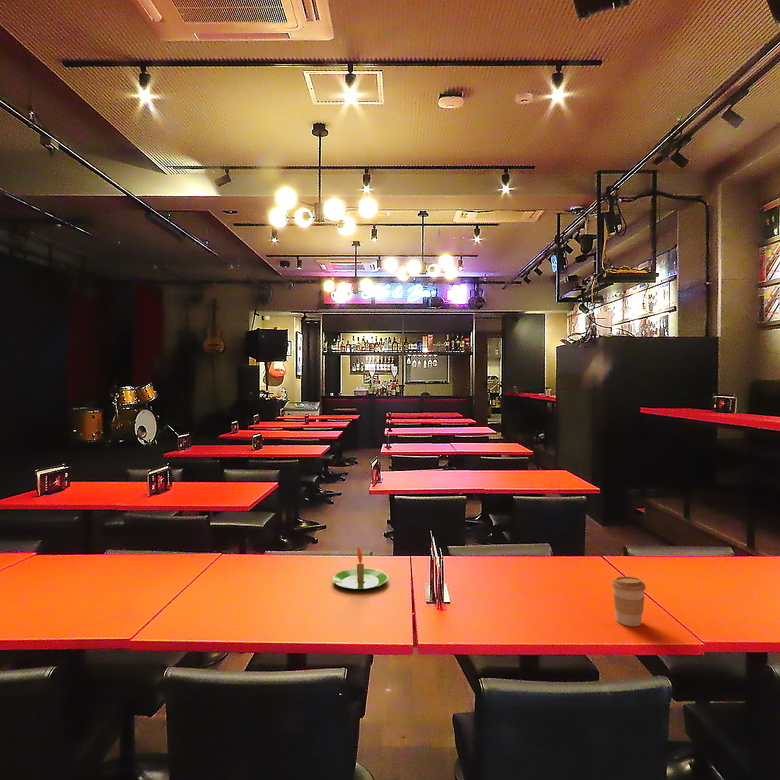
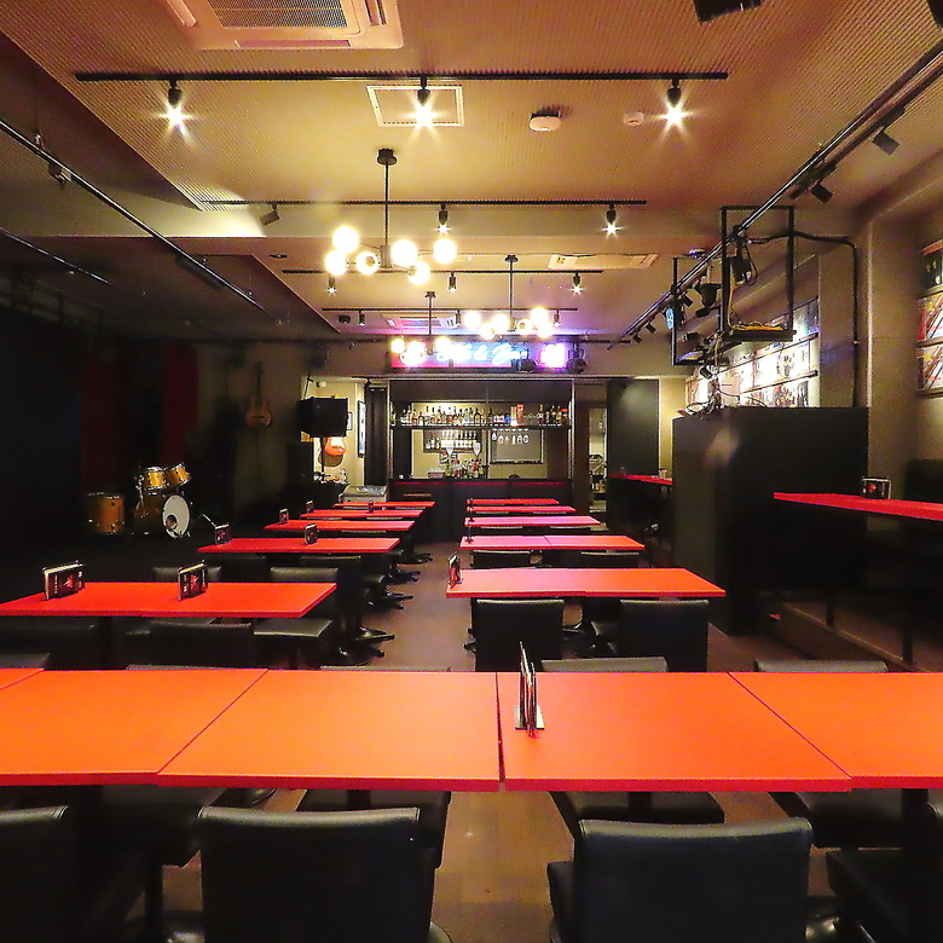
- candle (360, 564)
- coffee cup (628, 599)
